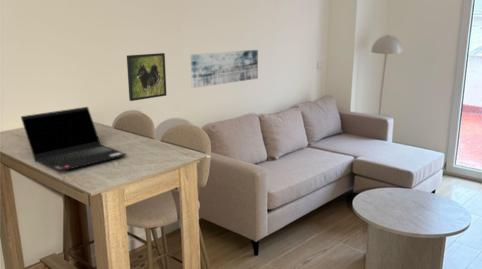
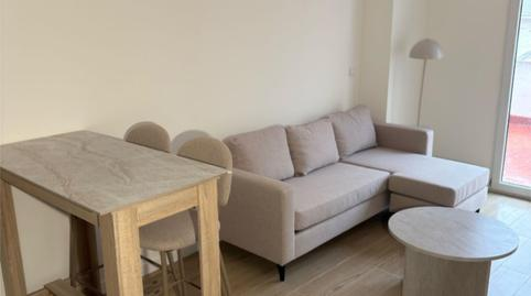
- wall art (226, 67)
- laptop computer (74, 136)
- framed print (147, 76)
